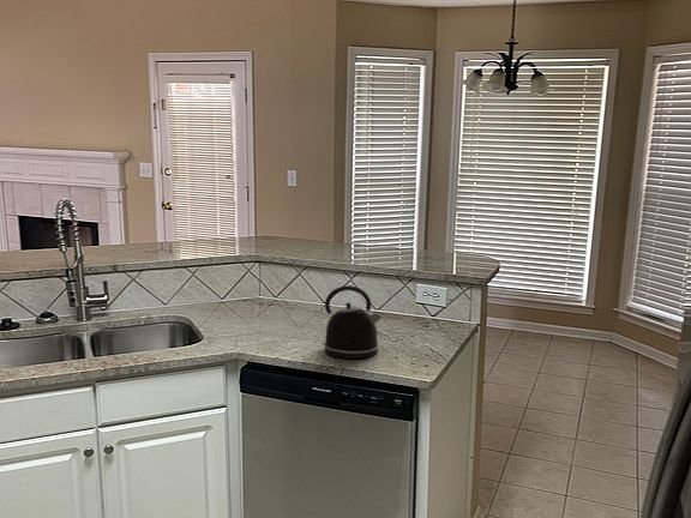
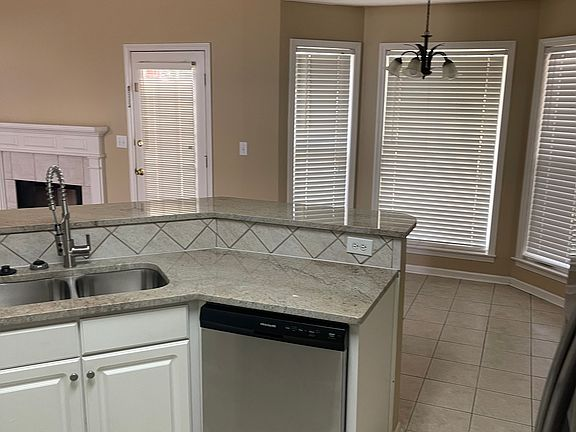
- kettle (351, 318)
